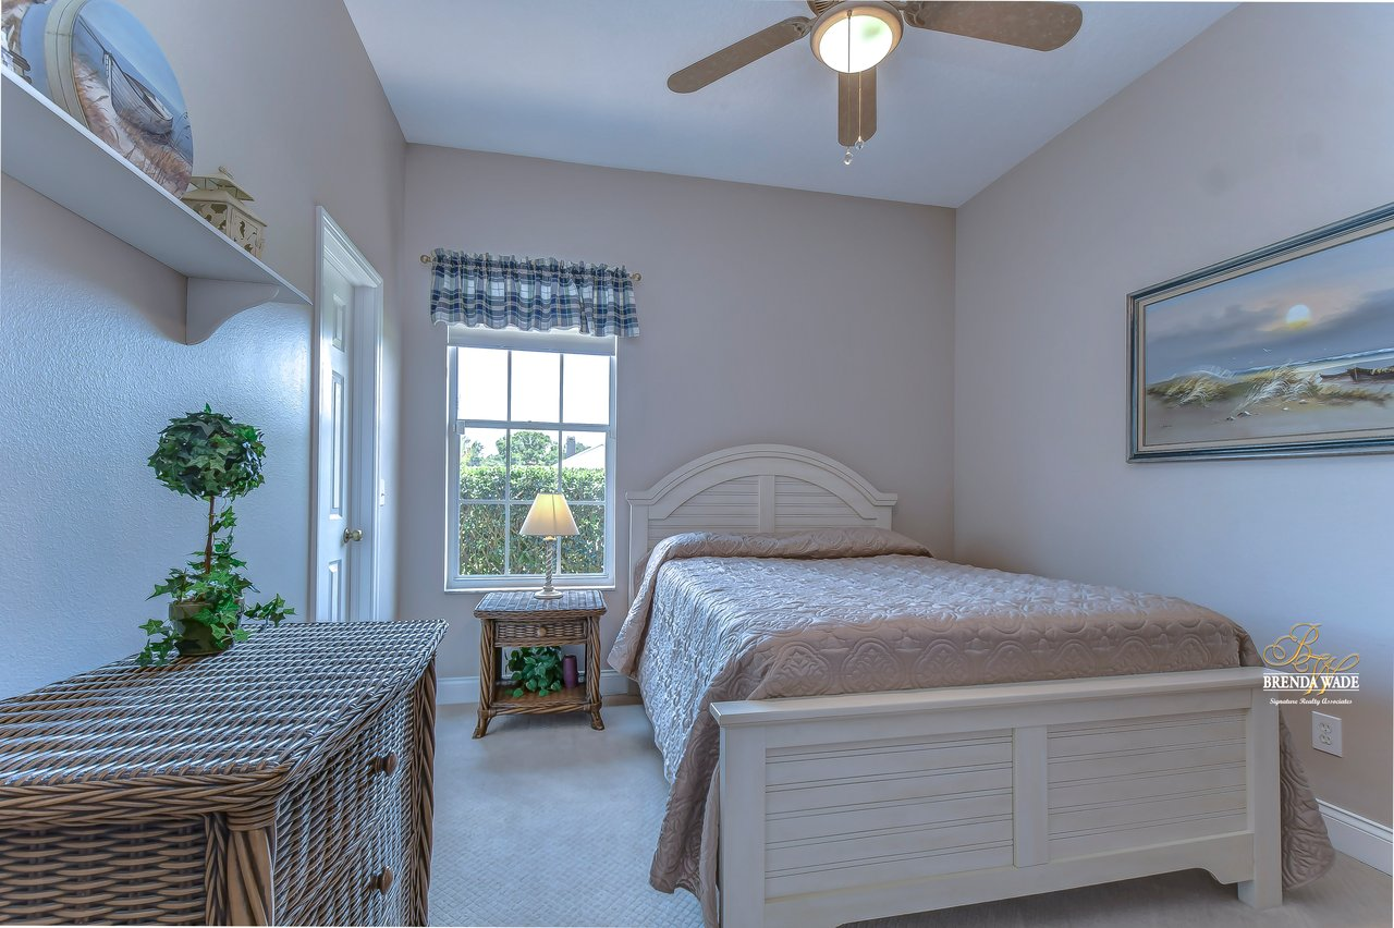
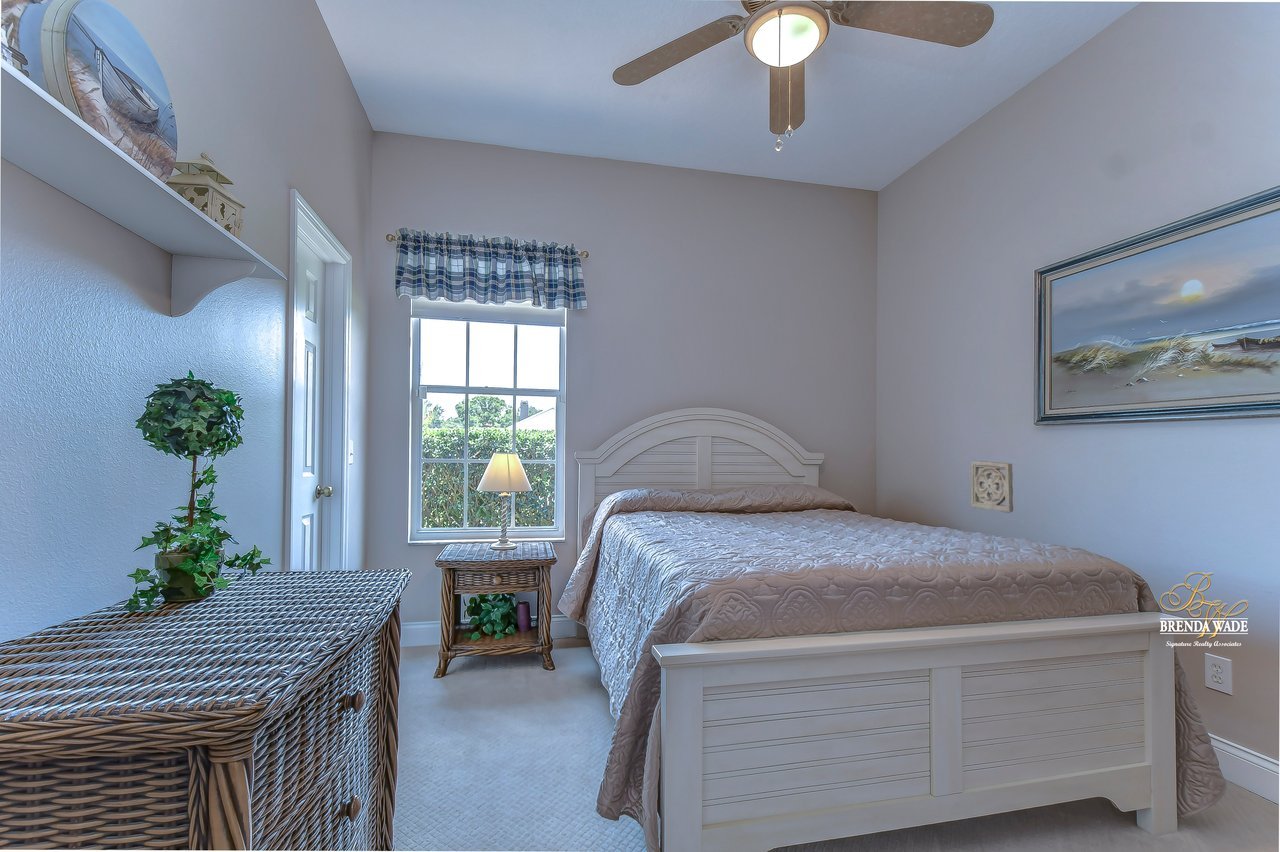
+ wall ornament (991, 486)
